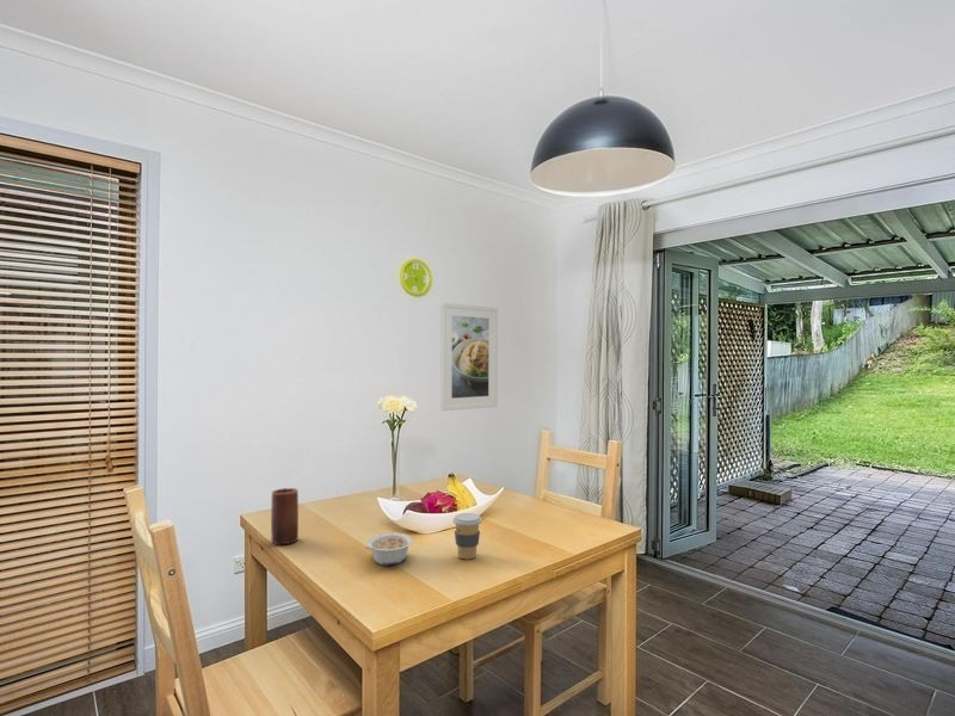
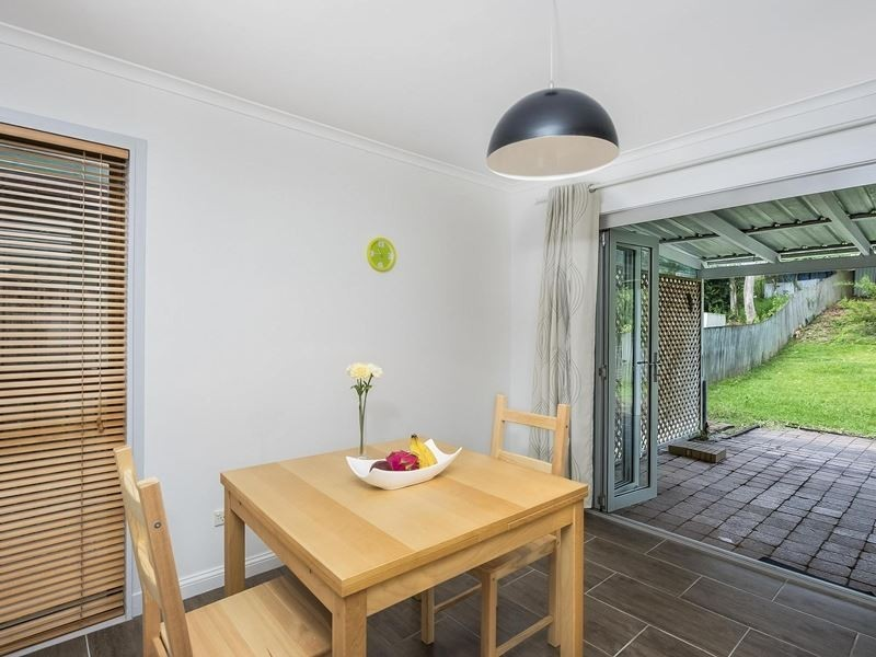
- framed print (469, 357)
- legume (389, 548)
- coffee cup (467, 536)
- candle (284, 516)
